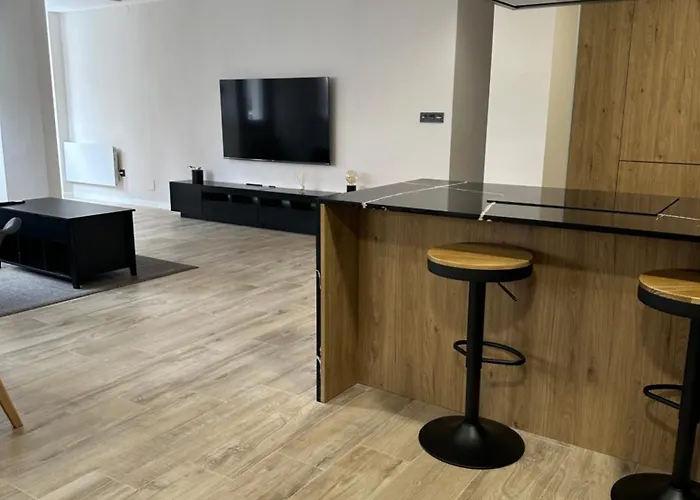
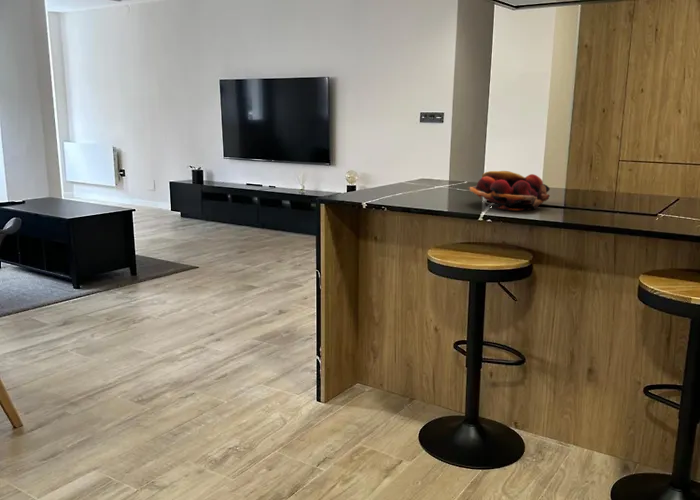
+ fruit basket (509, 188)
